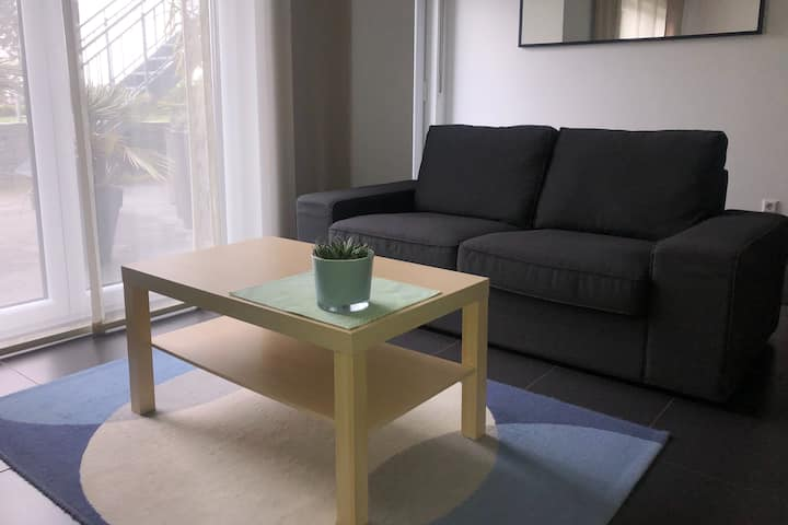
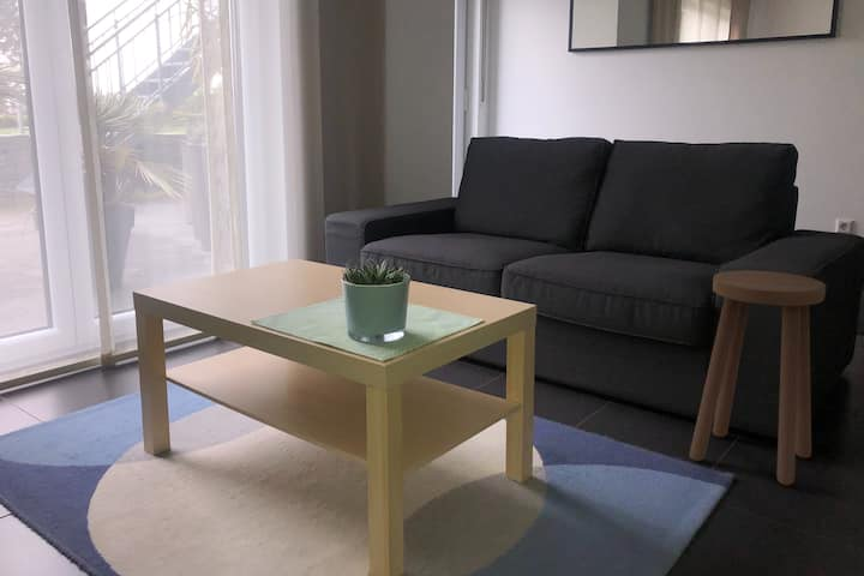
+ stool (738, 366)
